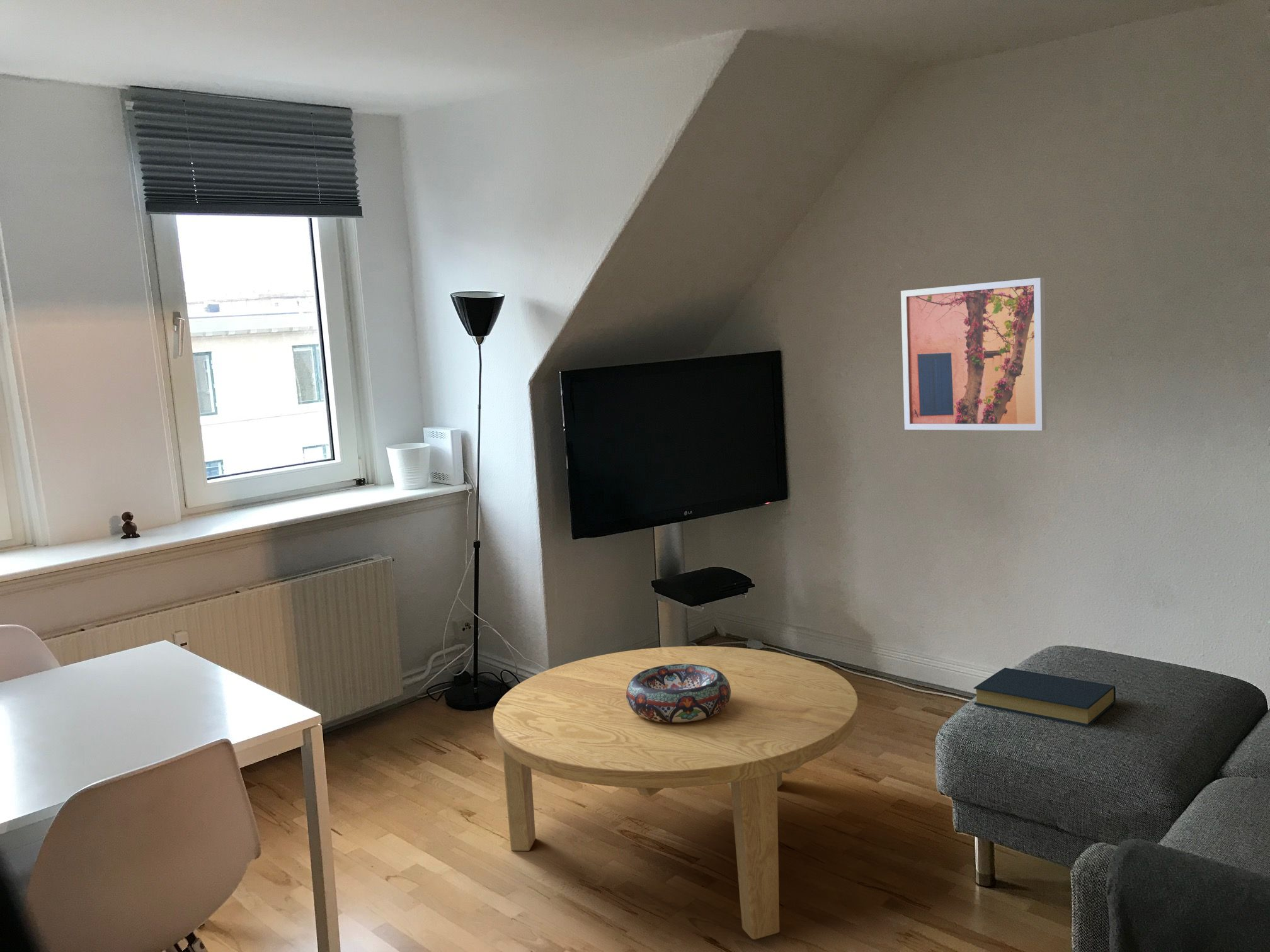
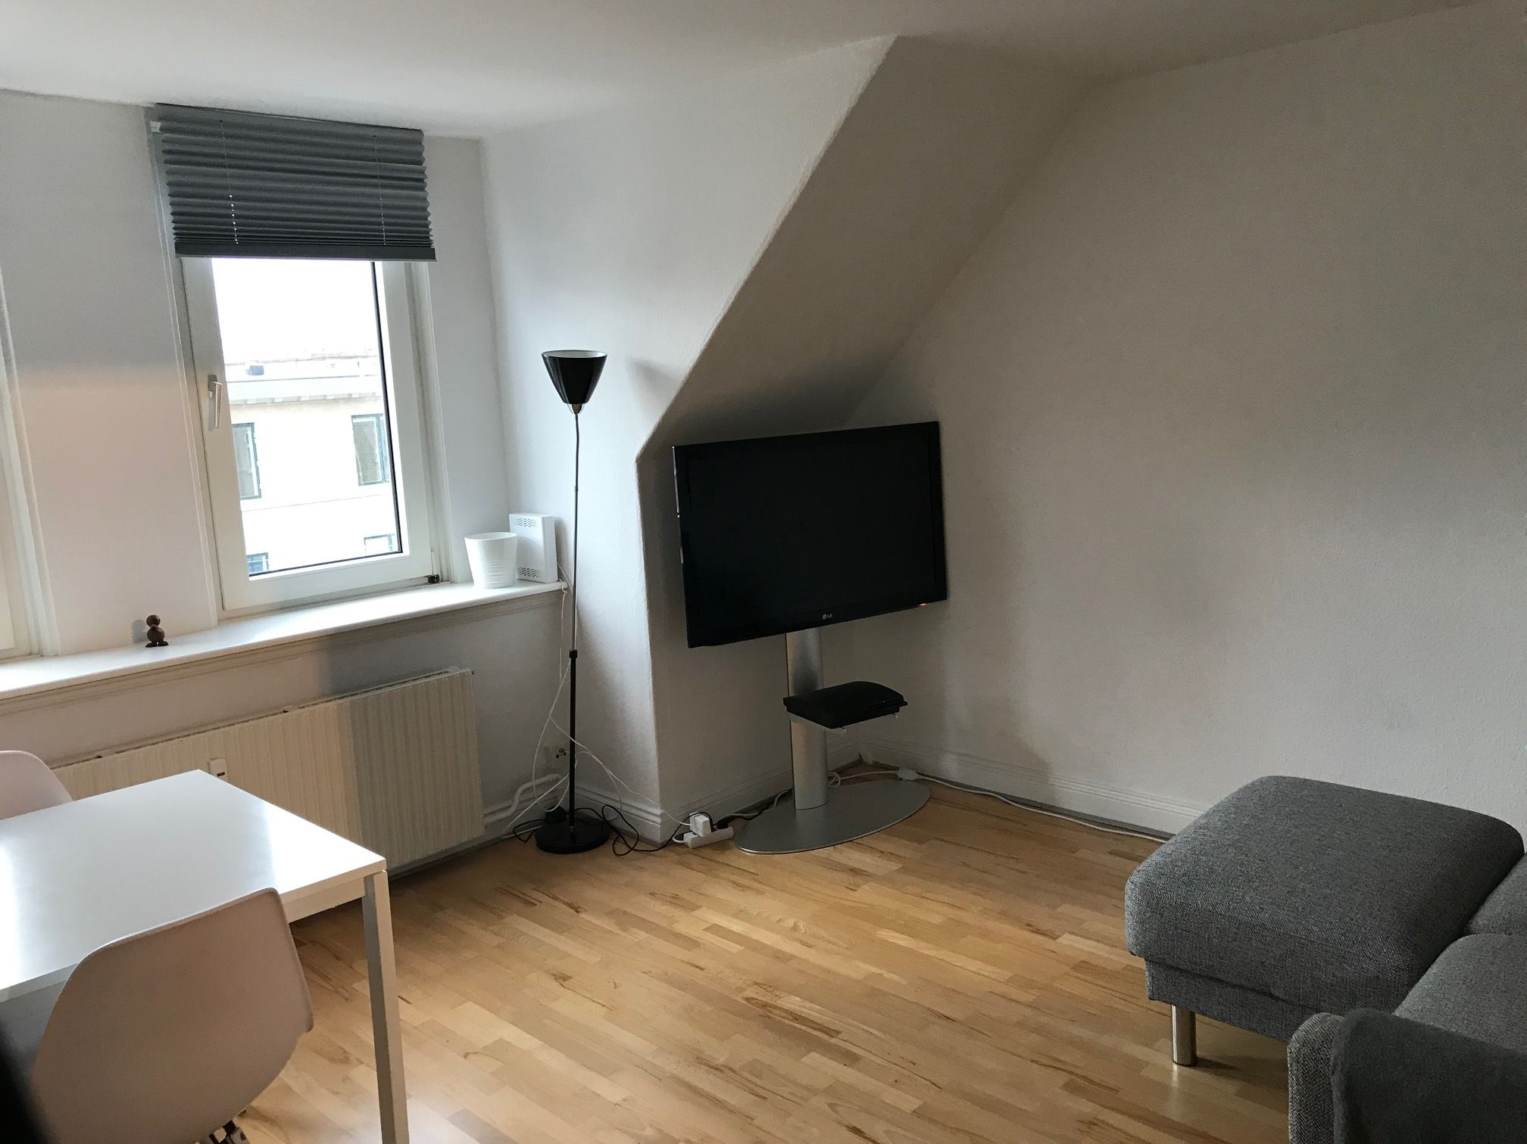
- wall art (971, 358)
- hardback book (1044, 694)
- coffee table (678, 773)
- decorative bowl (678, 692)
